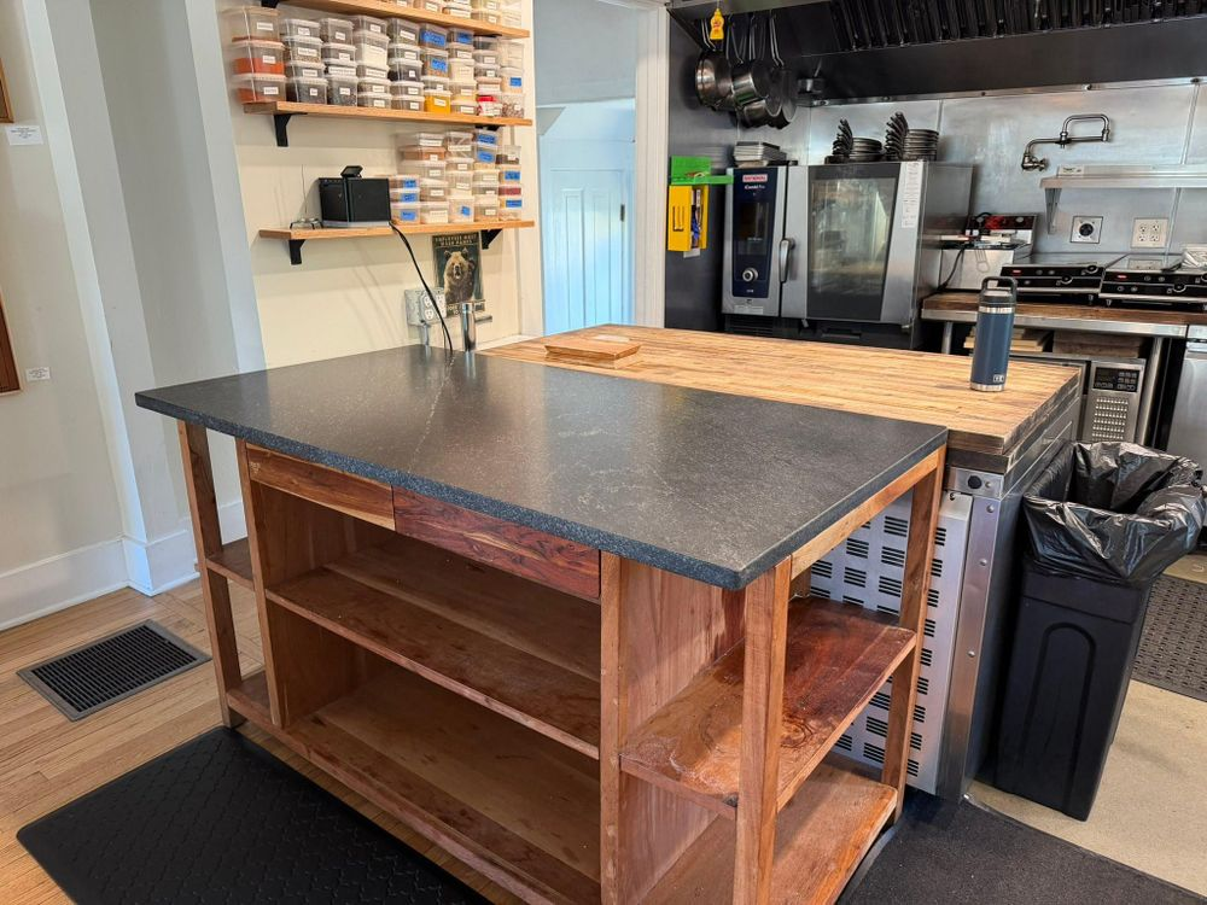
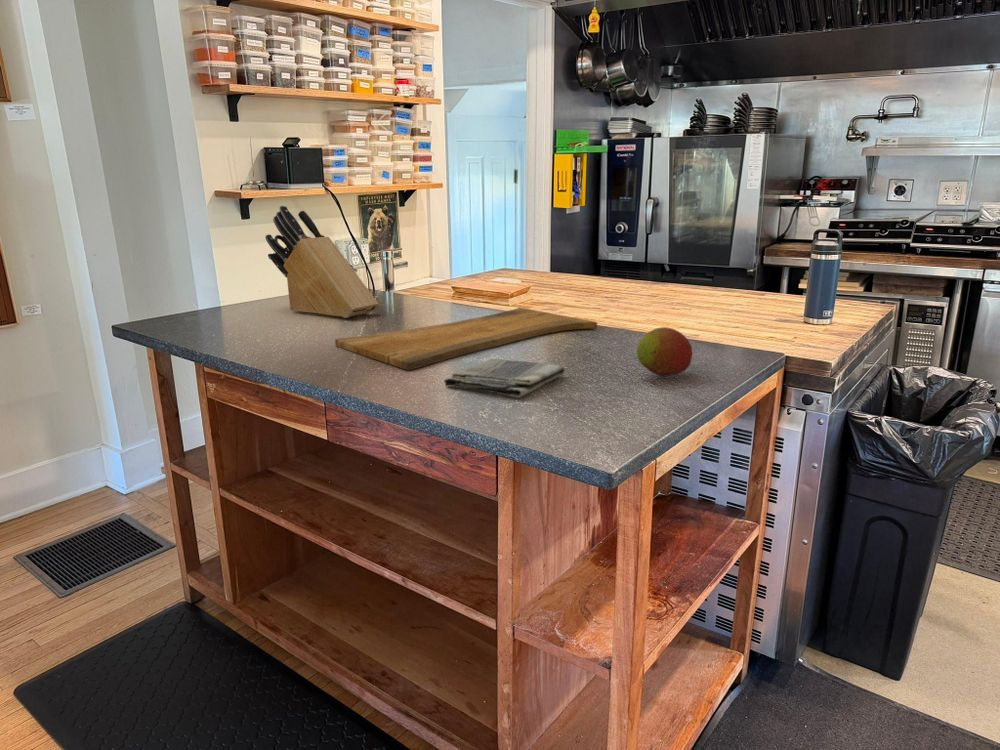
+ dish towel (505, 373)
+ cutting board (472, 333)
+ knife block (319, 259)
+ fruit (664, 352)
